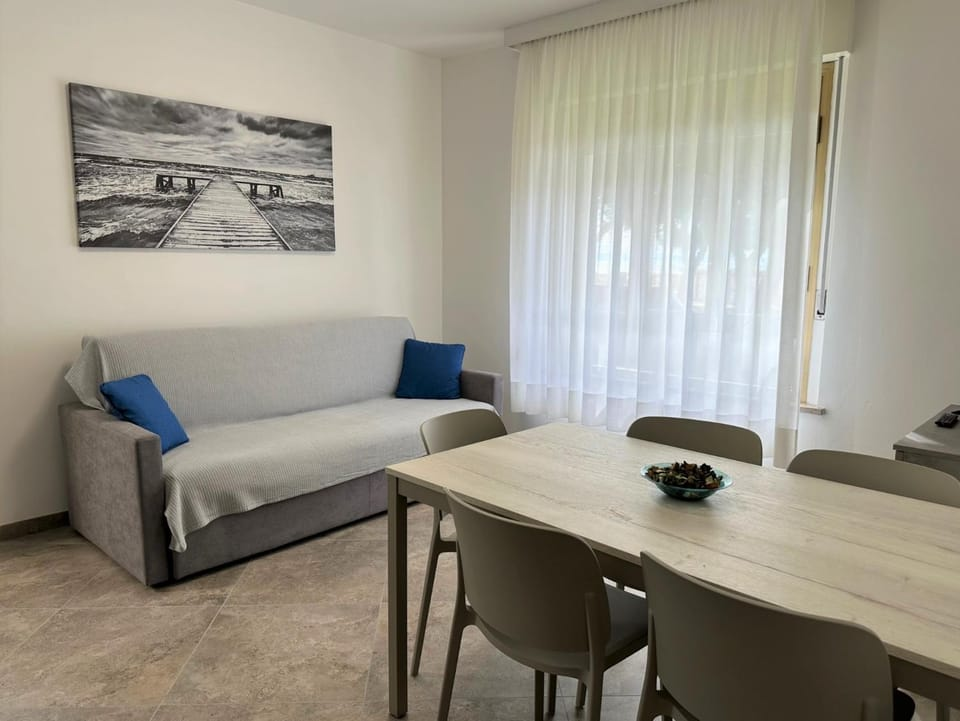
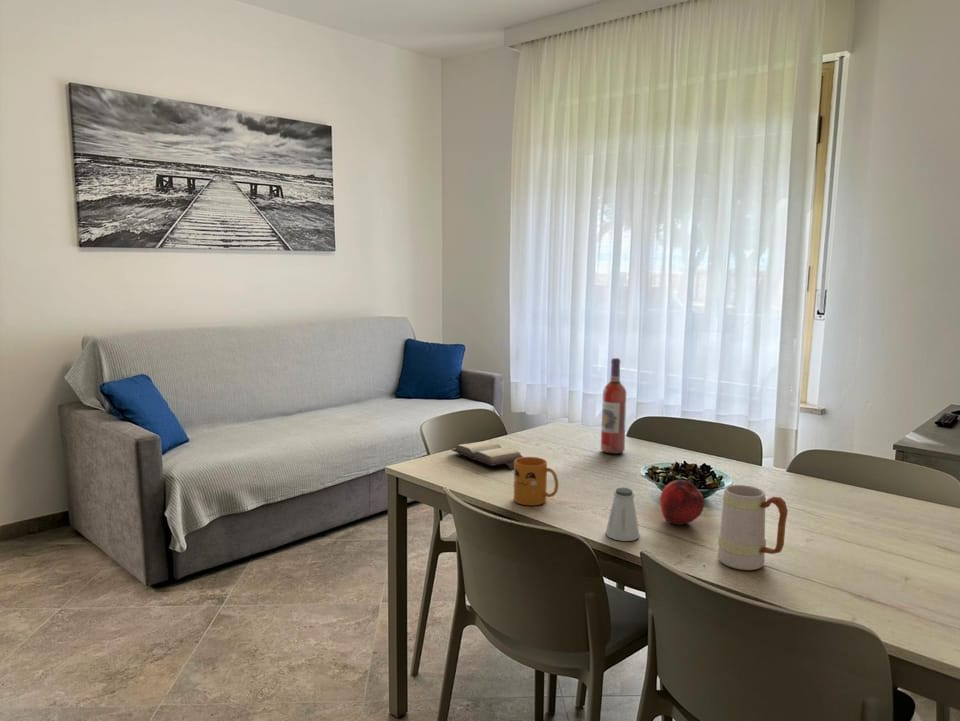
+ saltshaker (623, 512)
+ hardback book (488, 452)
+ apple (681, 502)
+ mug (536, 481)
+ mug (752, 528)
+ wine bottle (614, 405)
